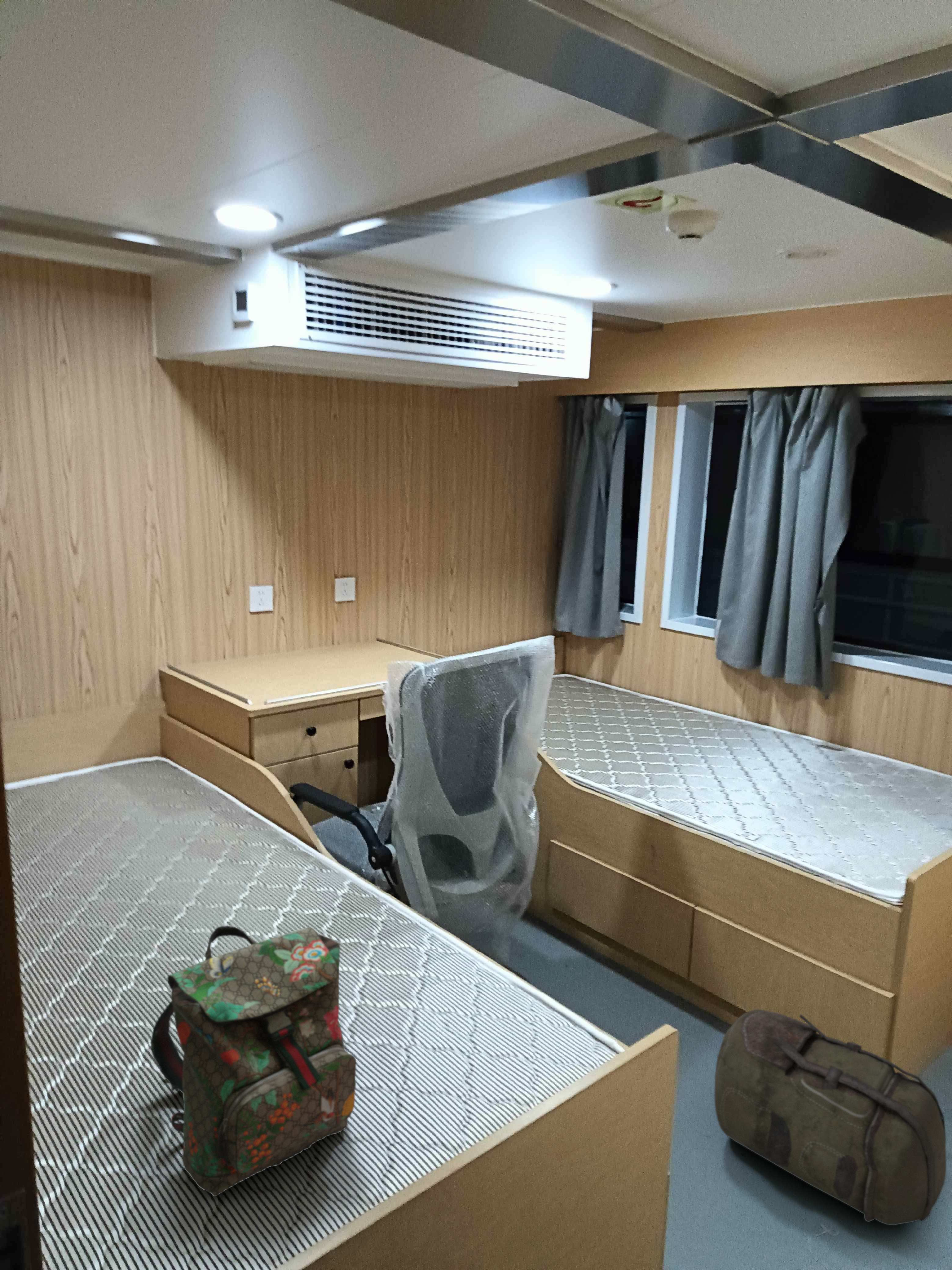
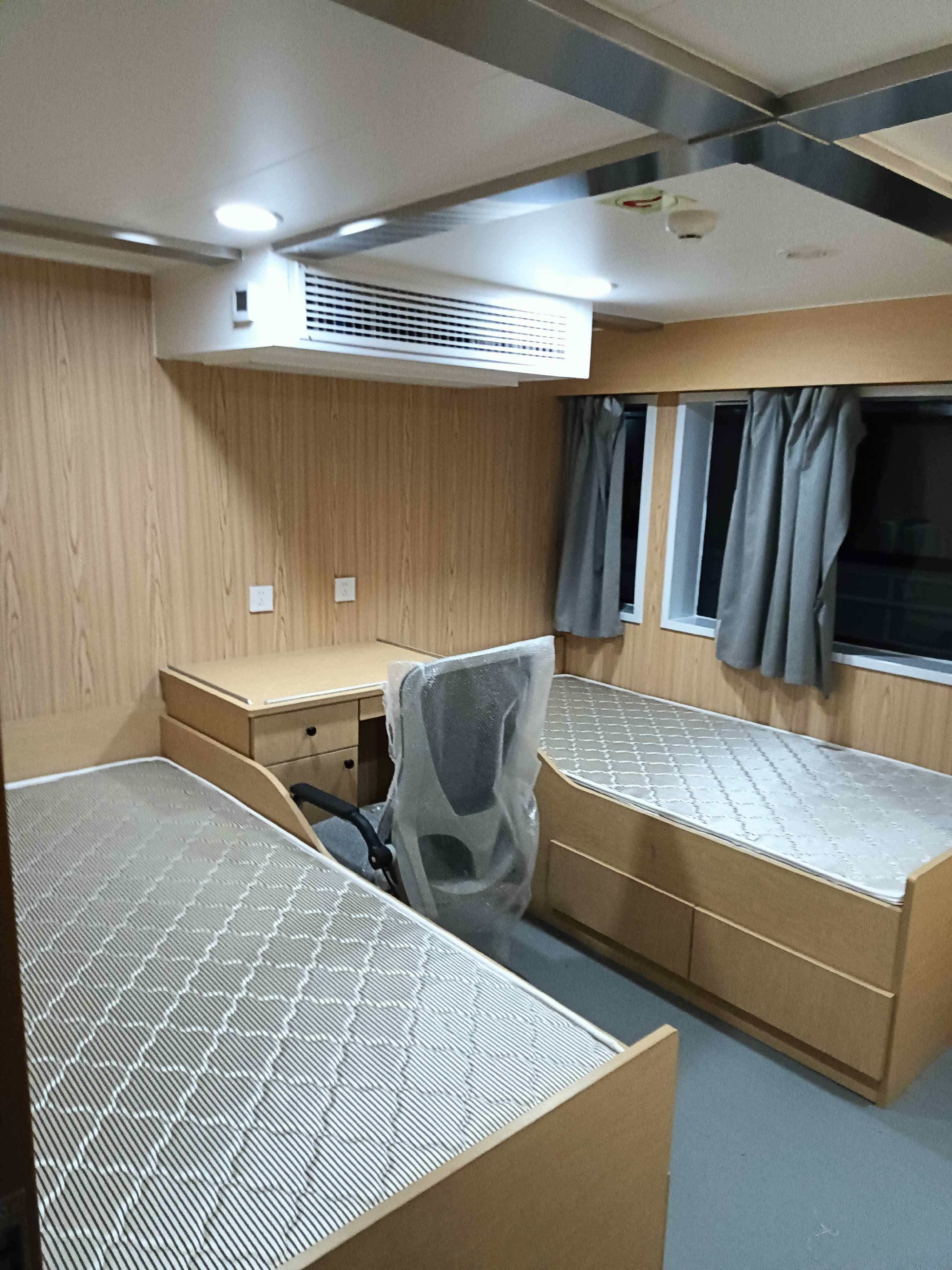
- backpack (245, 1023)
- backpack (829, 1100)
